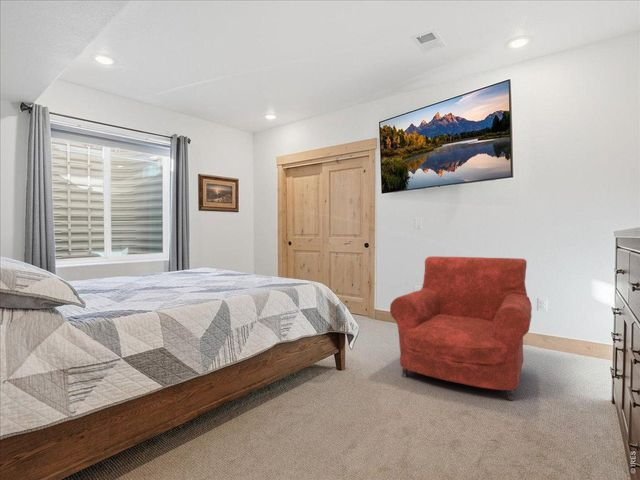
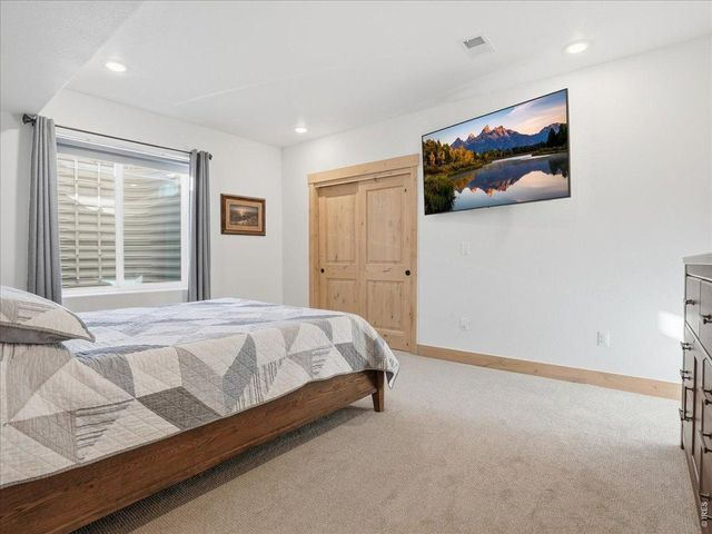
- armchair (463, 316)
